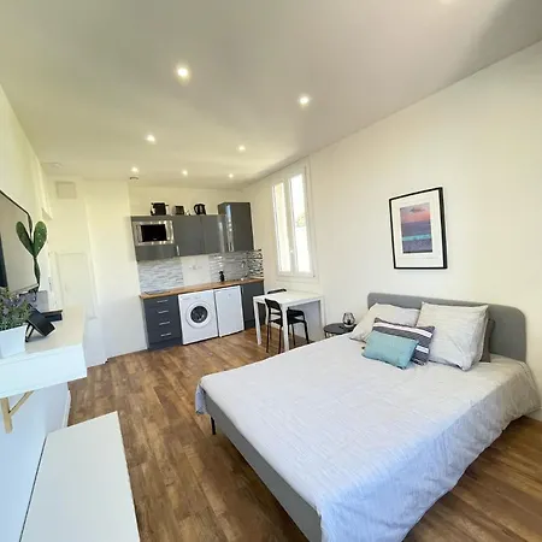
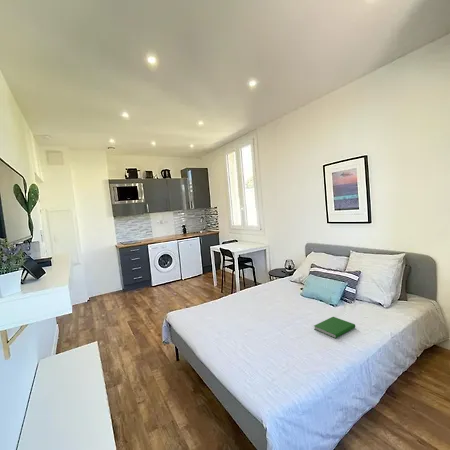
+ hardcover book (334, 326)
